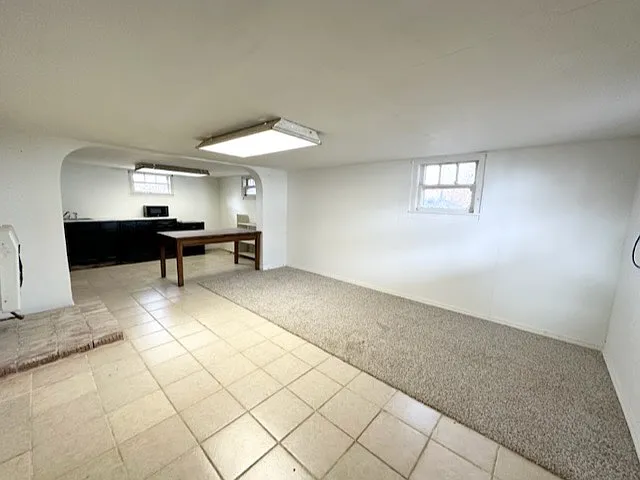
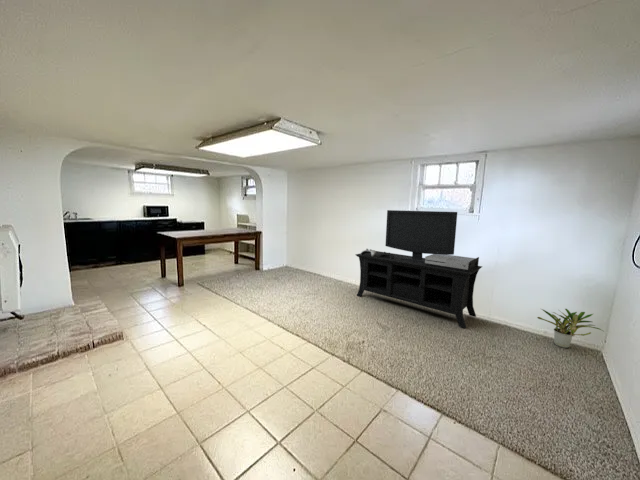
+ media console (413, 259)
+ potted plant (568, 328)
